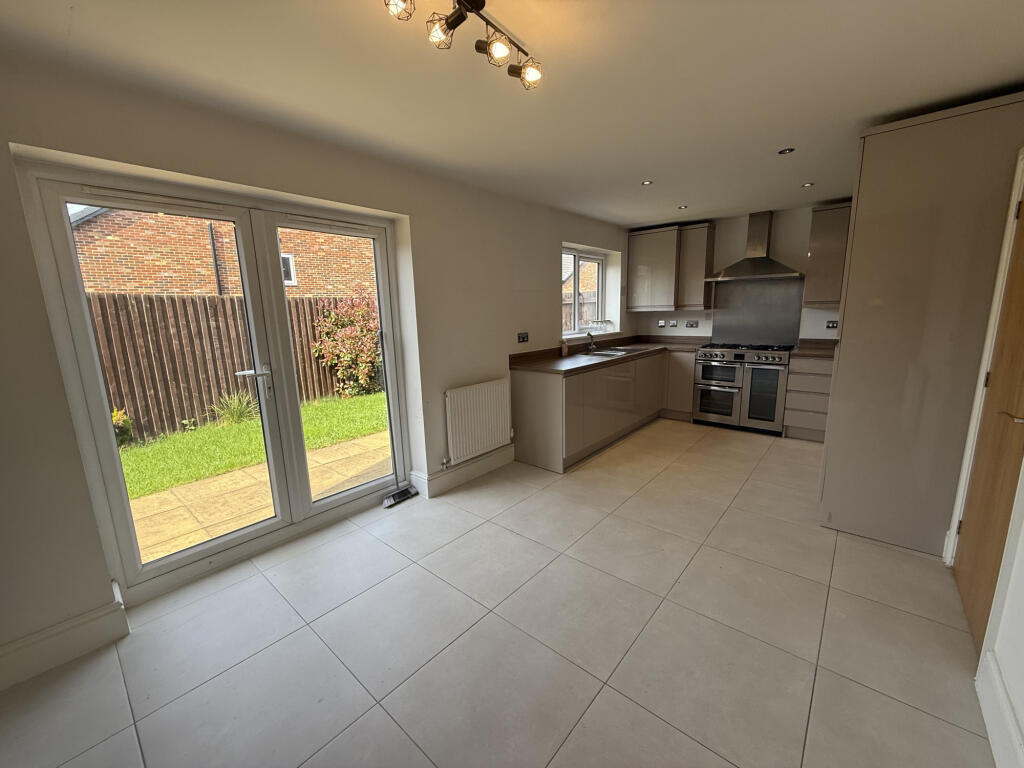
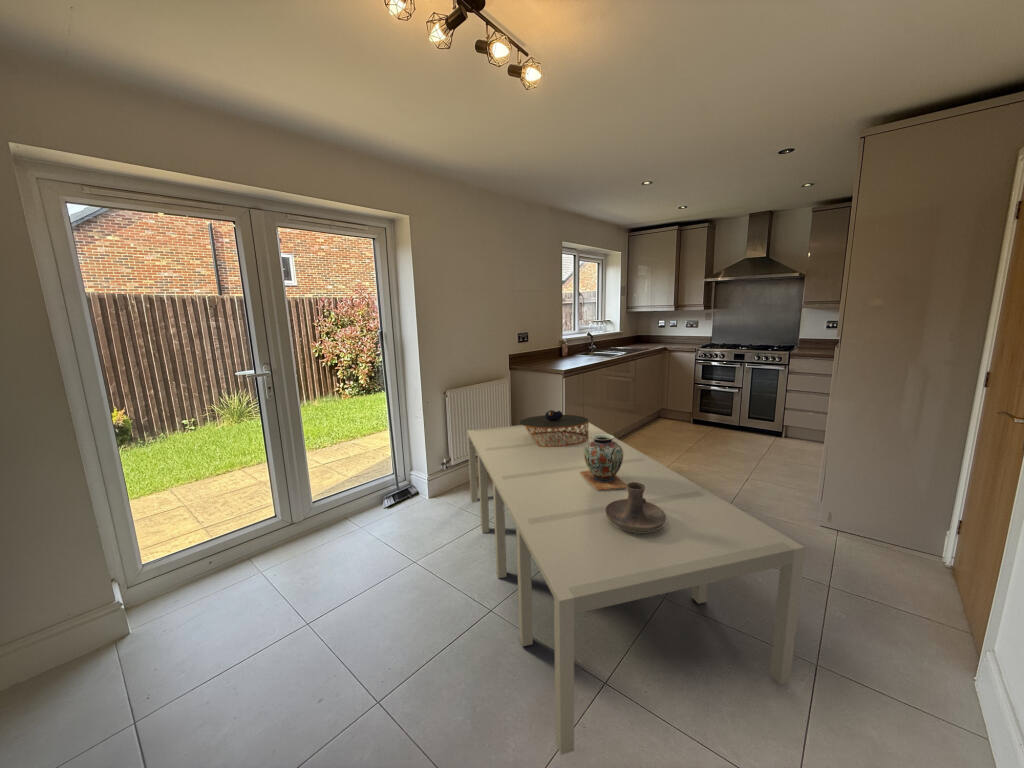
+ dining table (576, 515)
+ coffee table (554, 424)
+ candle holder (634, 500)
+ decorative vase (603, 457)
